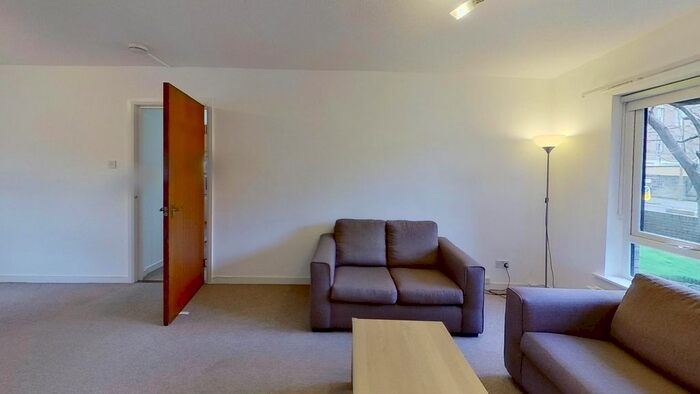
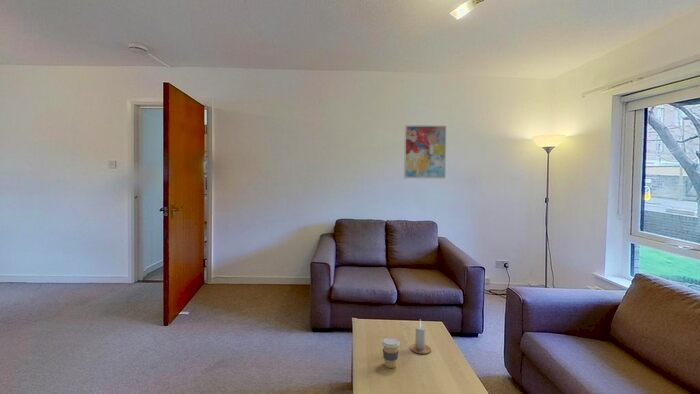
+ wall art (425, 152)
+ coffee cup (390, 353)
+ candle (420, 333)
